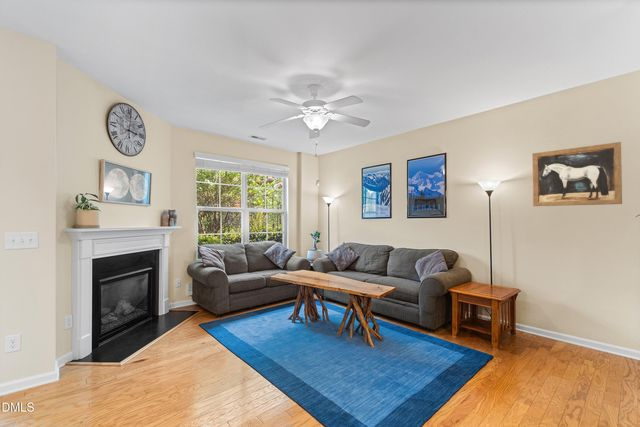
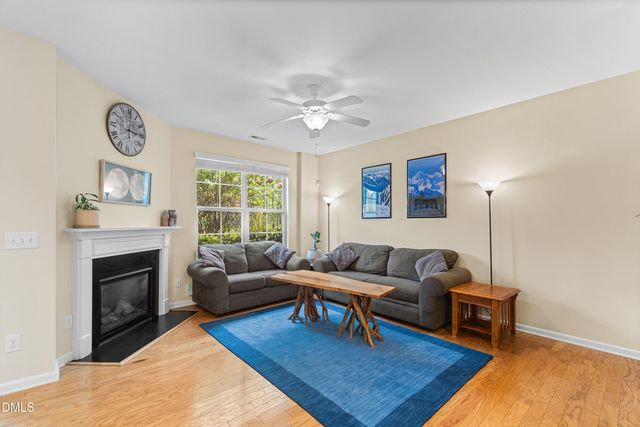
- wall art (573, 176)
